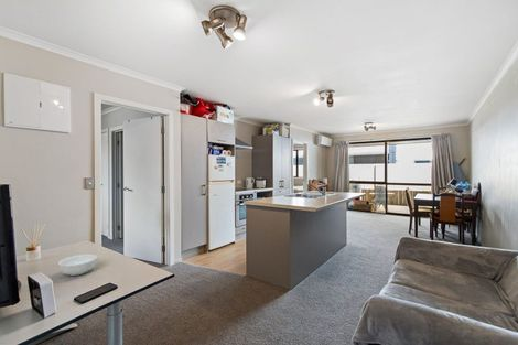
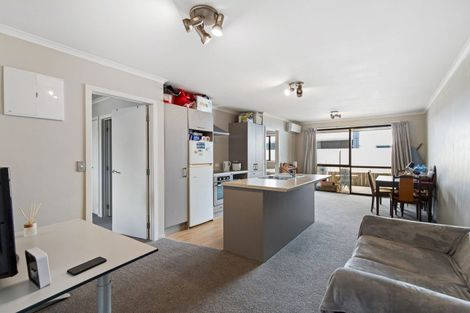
- cereal bowl (78, 266)
